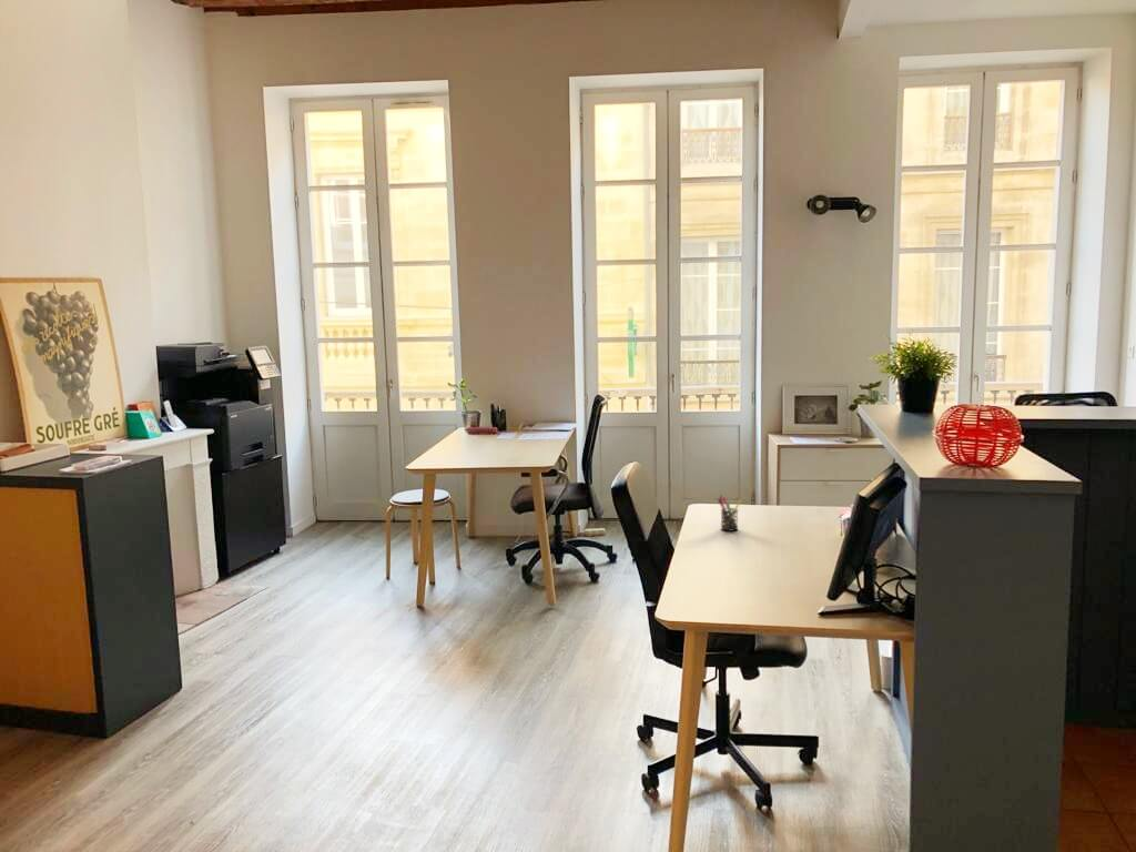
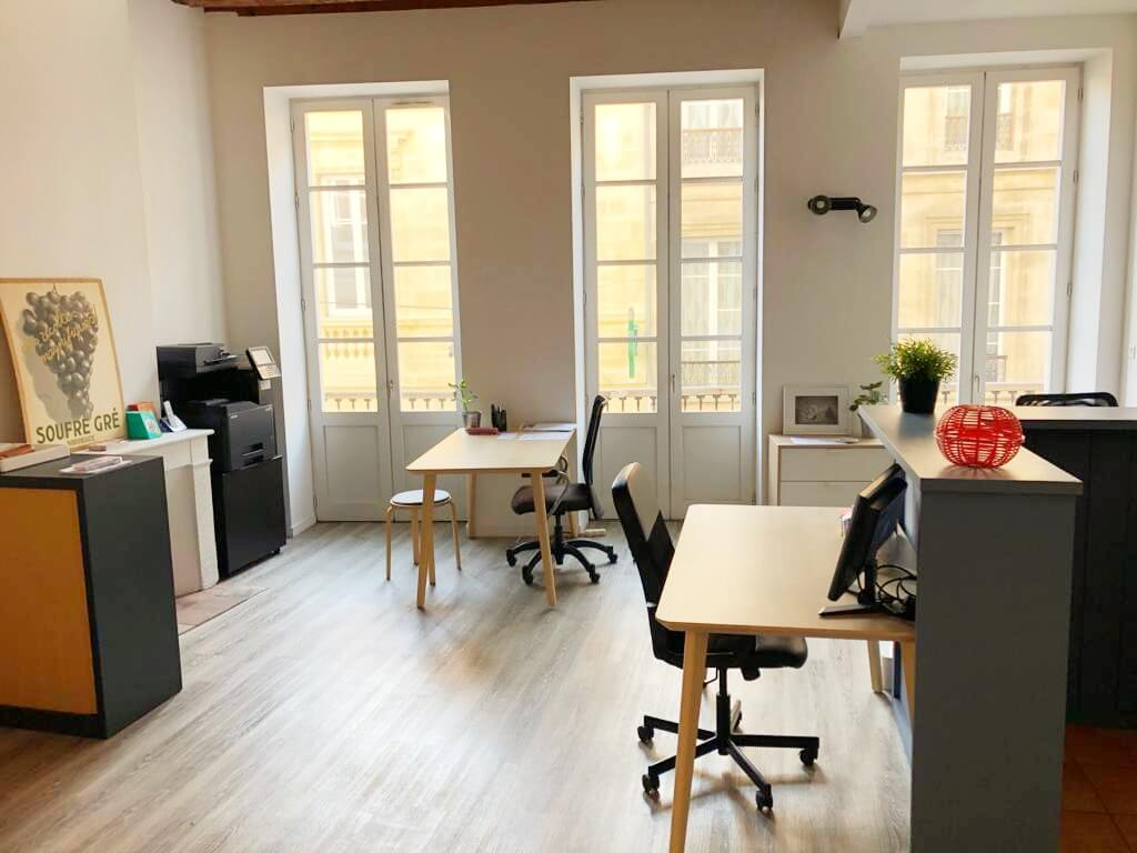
- pen holder (728, 513)
